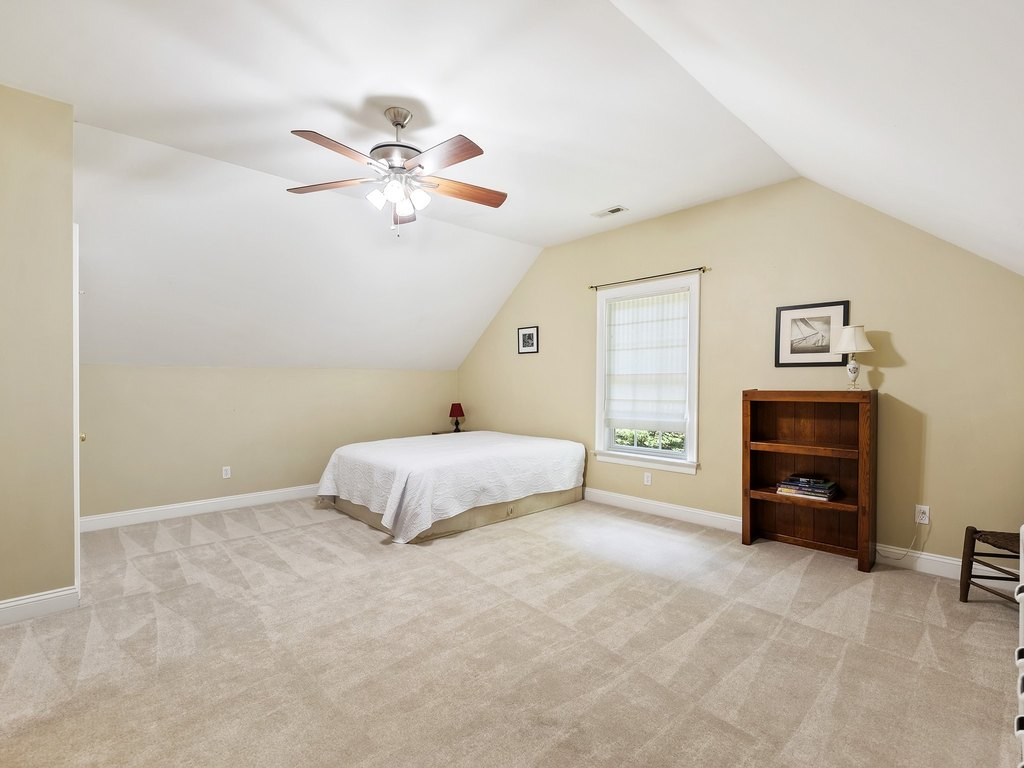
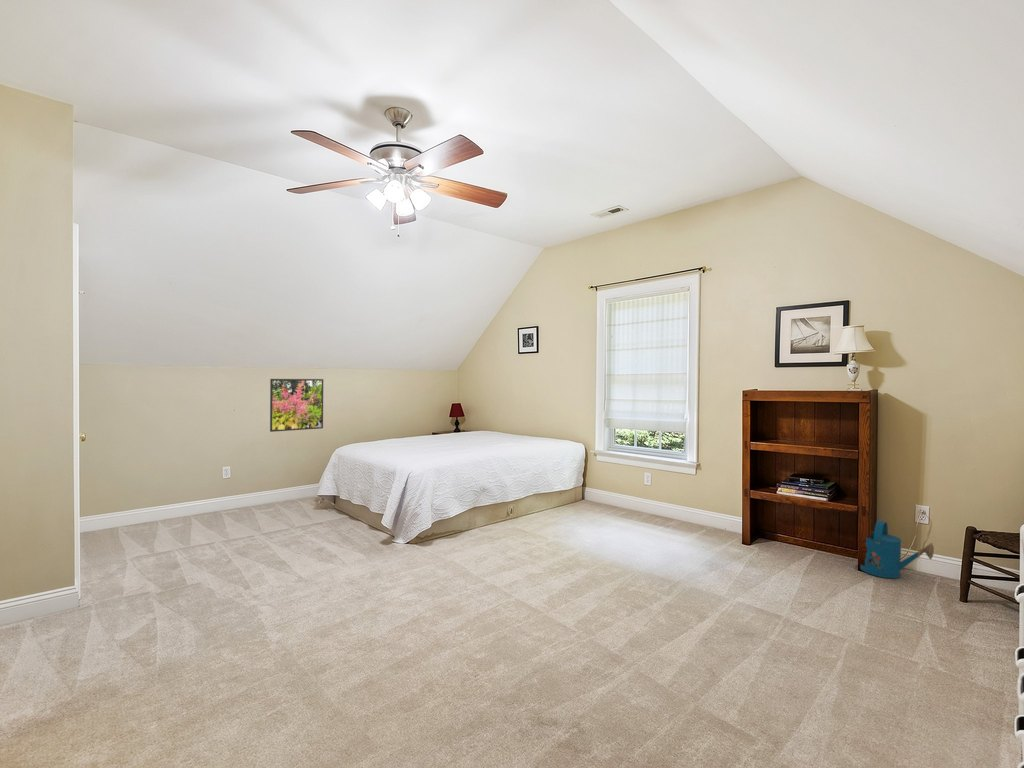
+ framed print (297, 404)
+ watering can (895, 549)
